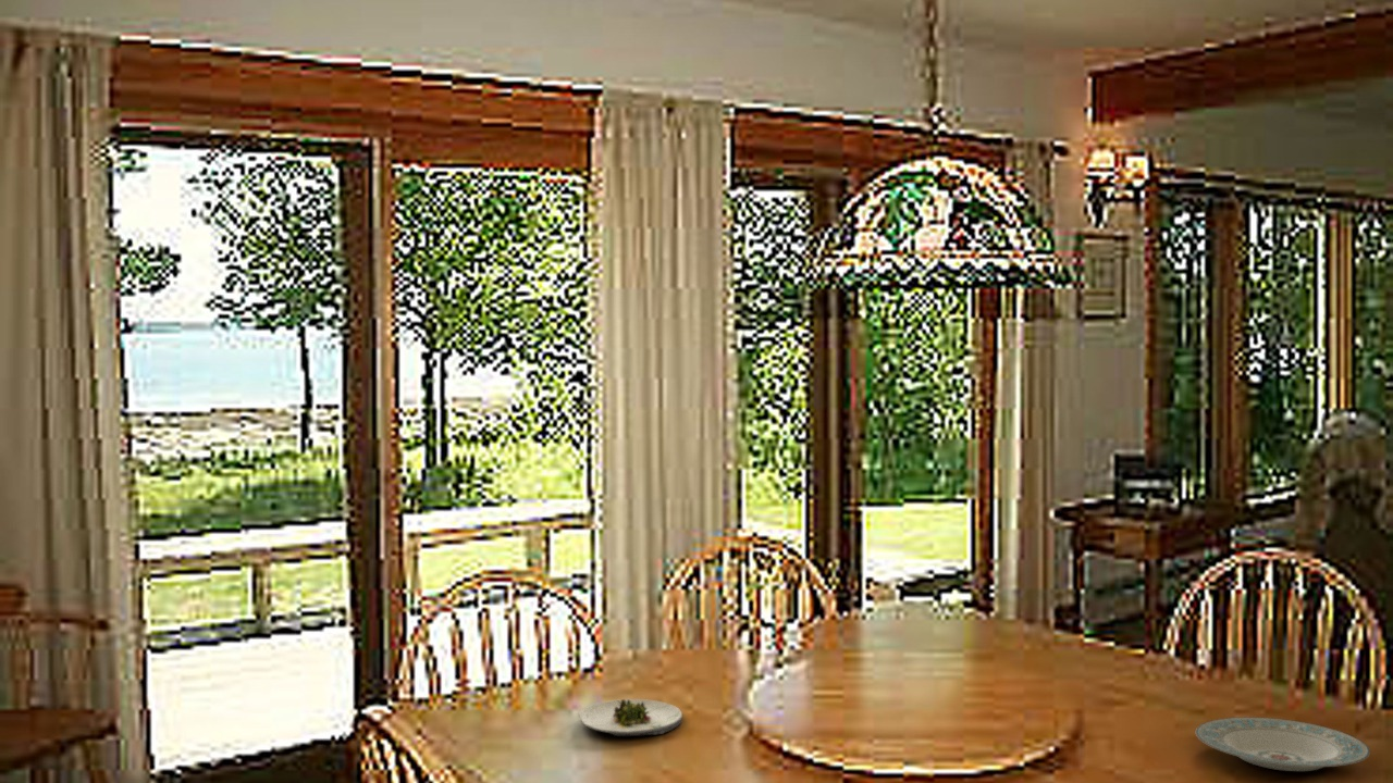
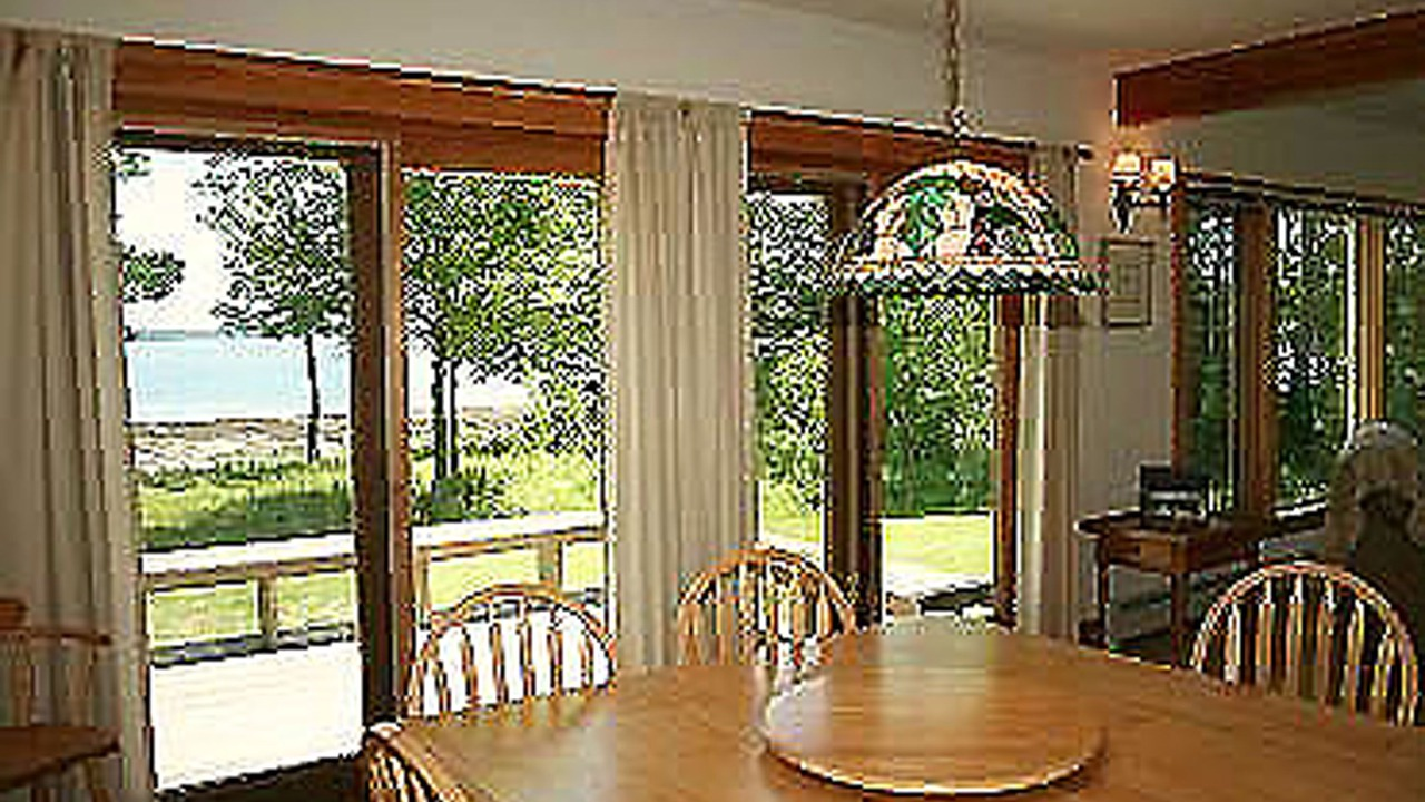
- salad plate (631, 710)
- plate (1280, 749)
